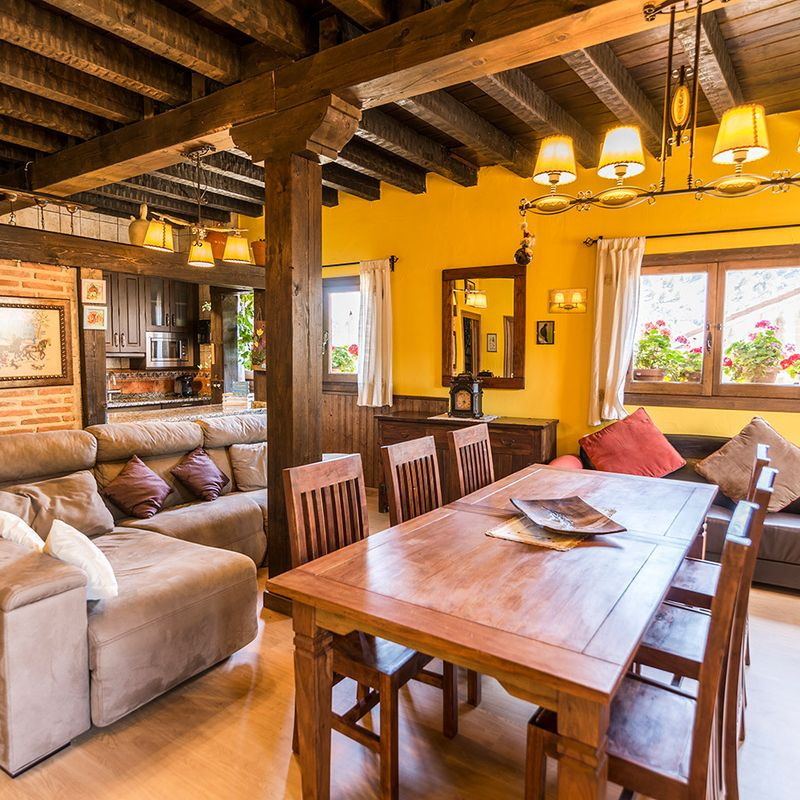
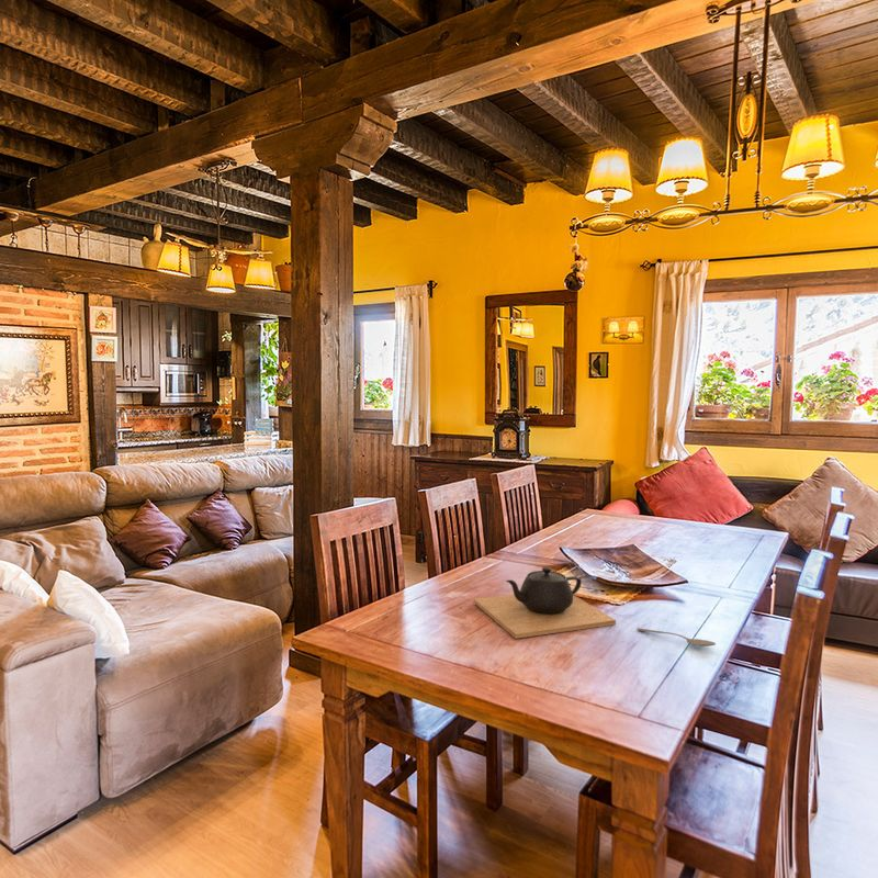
+ spoon (675, 634)
+ teapot (541, 590)
